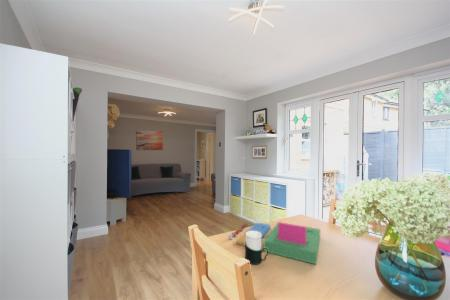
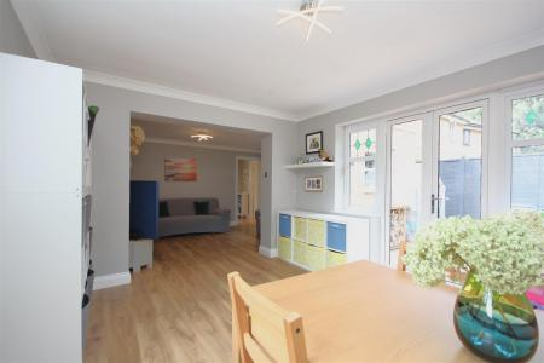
- board game (274, 227)
- cup (256, 247)
